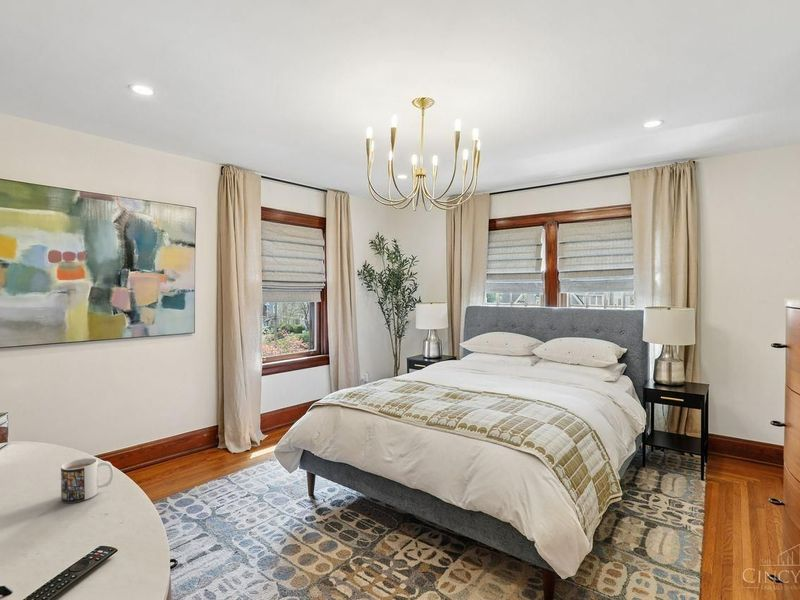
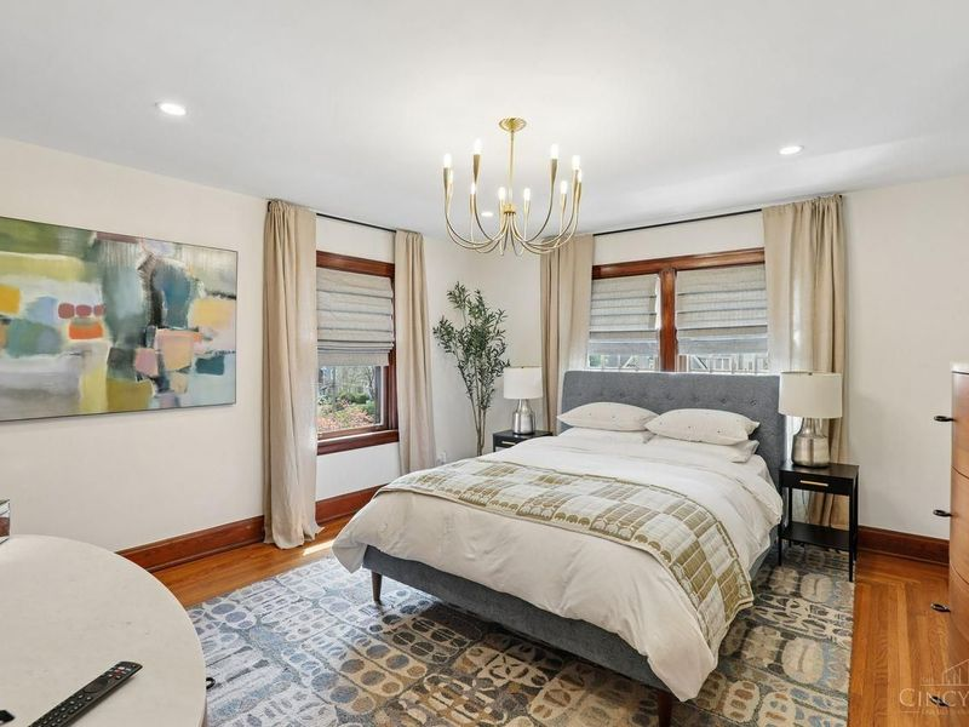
- mug (88, 477)
